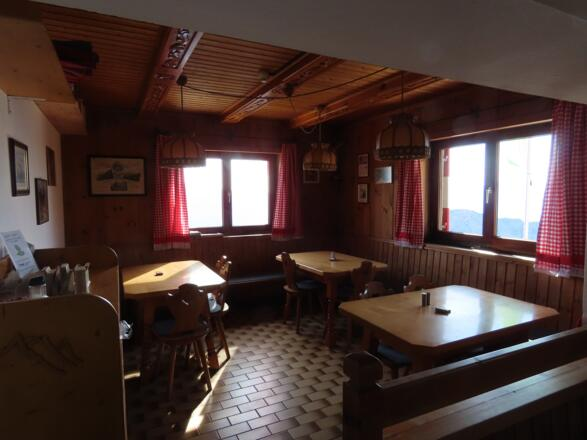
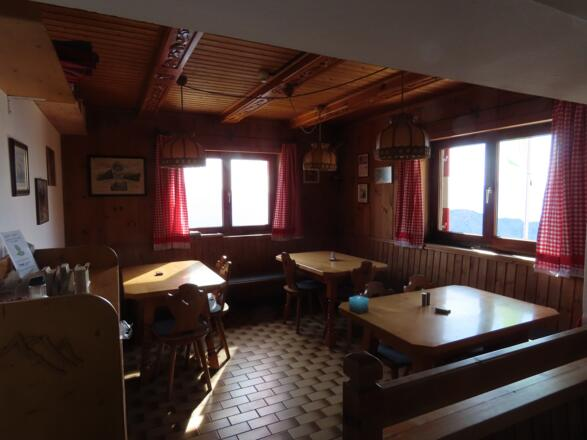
+ candle (358, 301)
